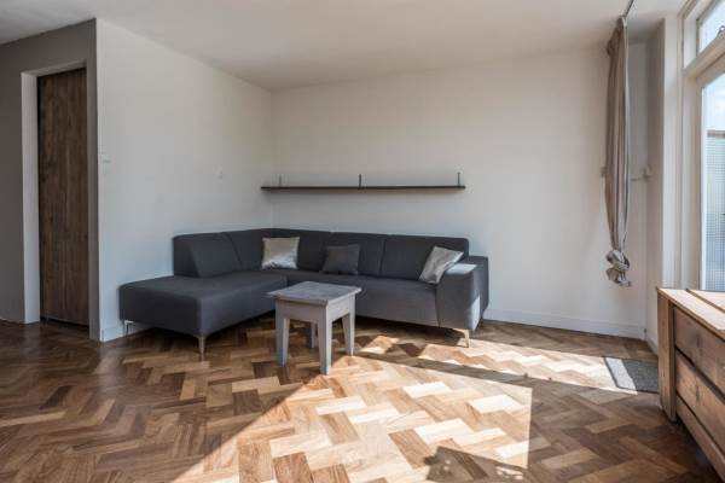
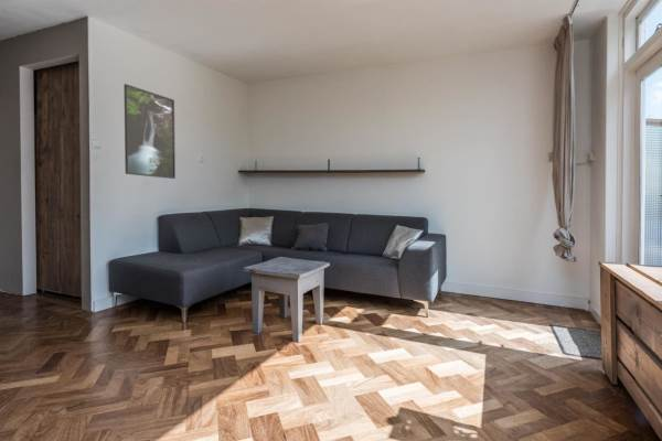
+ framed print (151, 135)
